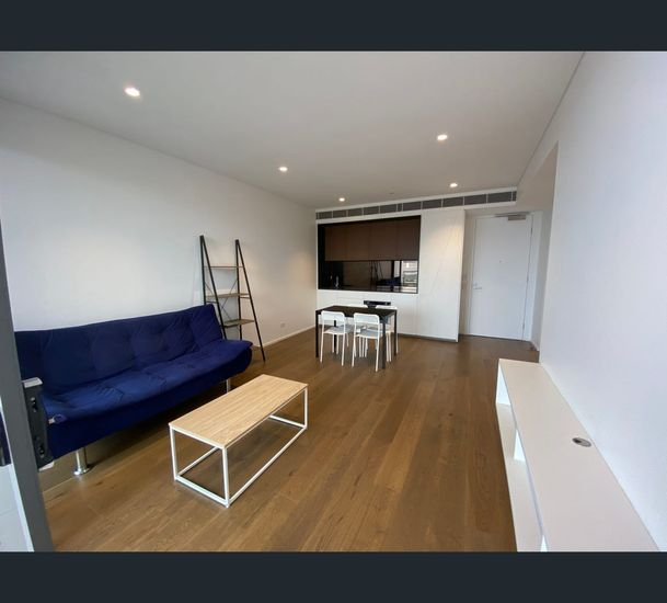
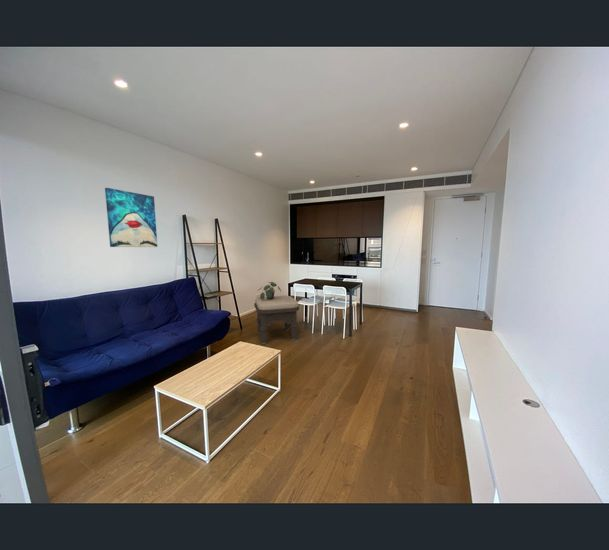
+ potted plant (269, 290)
+ ottoman (276, 318)
+ wall art (133, 220)
